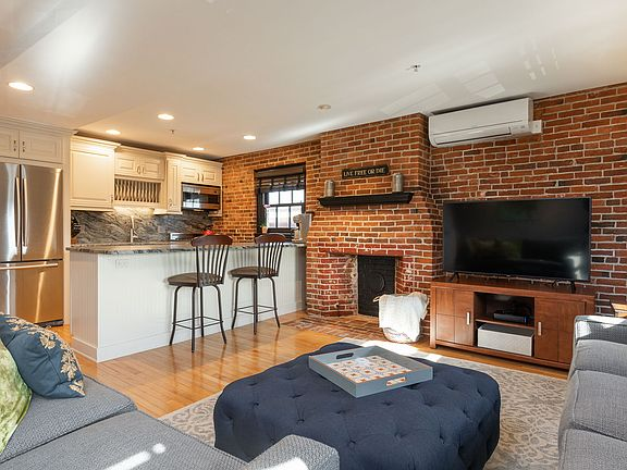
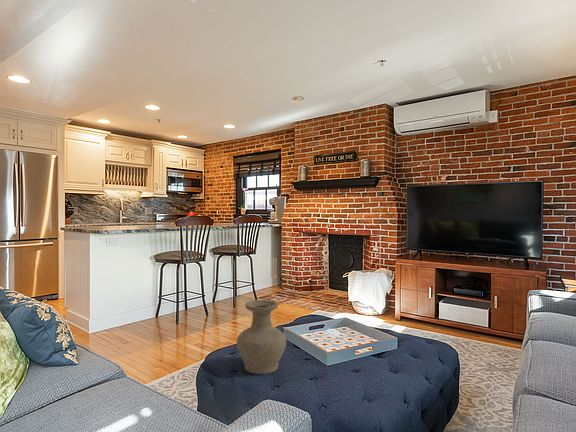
+ vase (261, 335)
